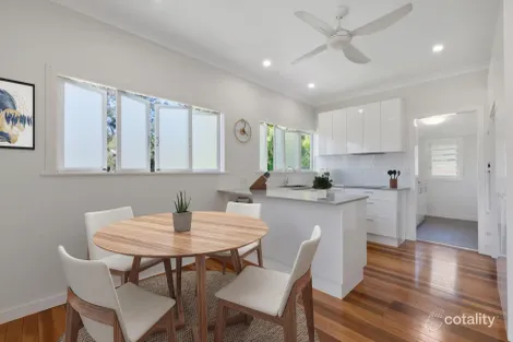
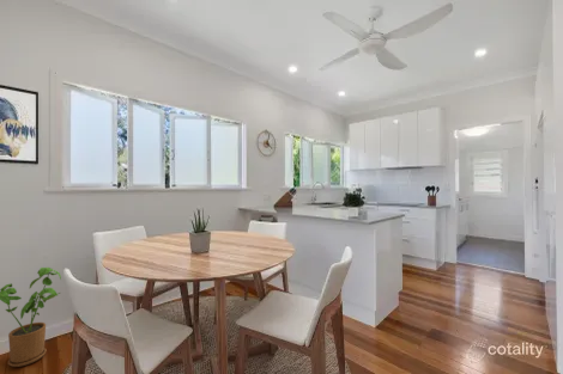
+ house plant (31, 315)
